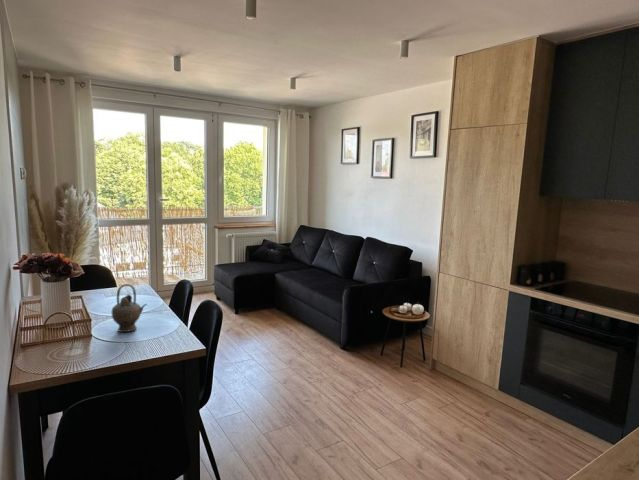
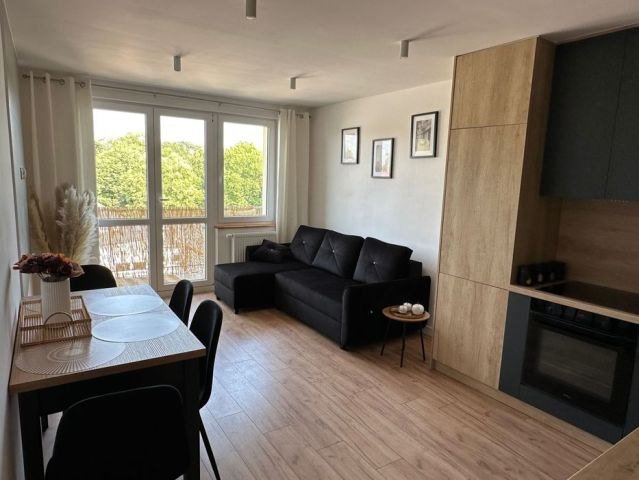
- teapot (129, 307)
